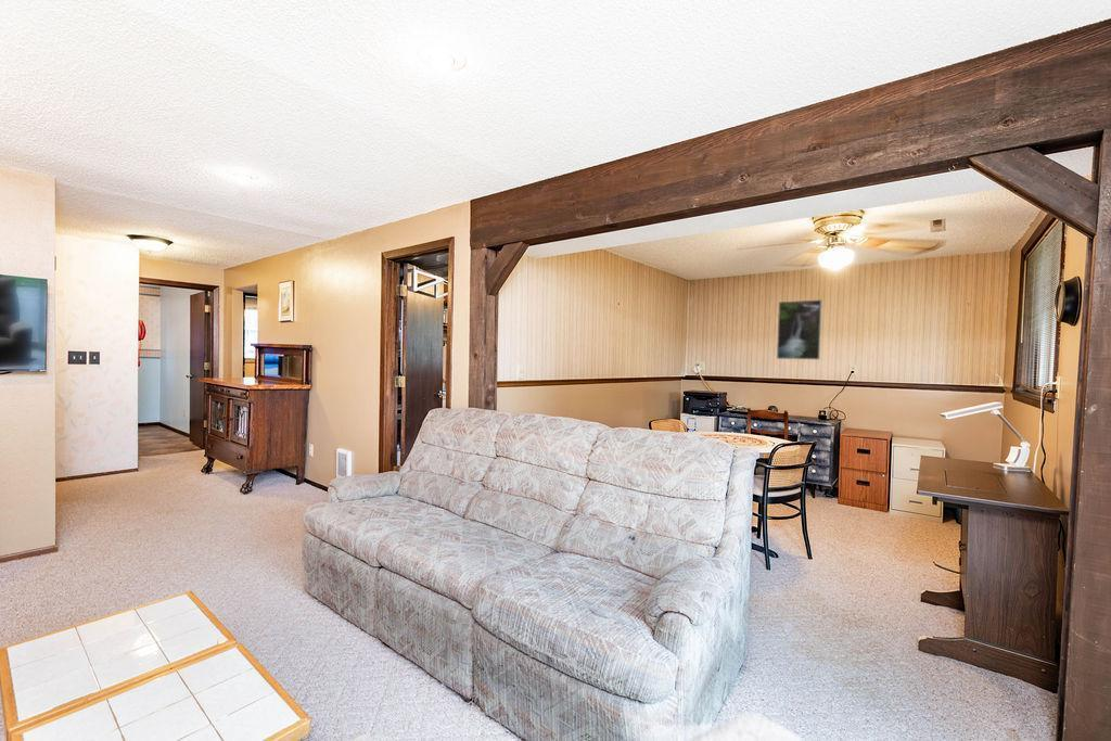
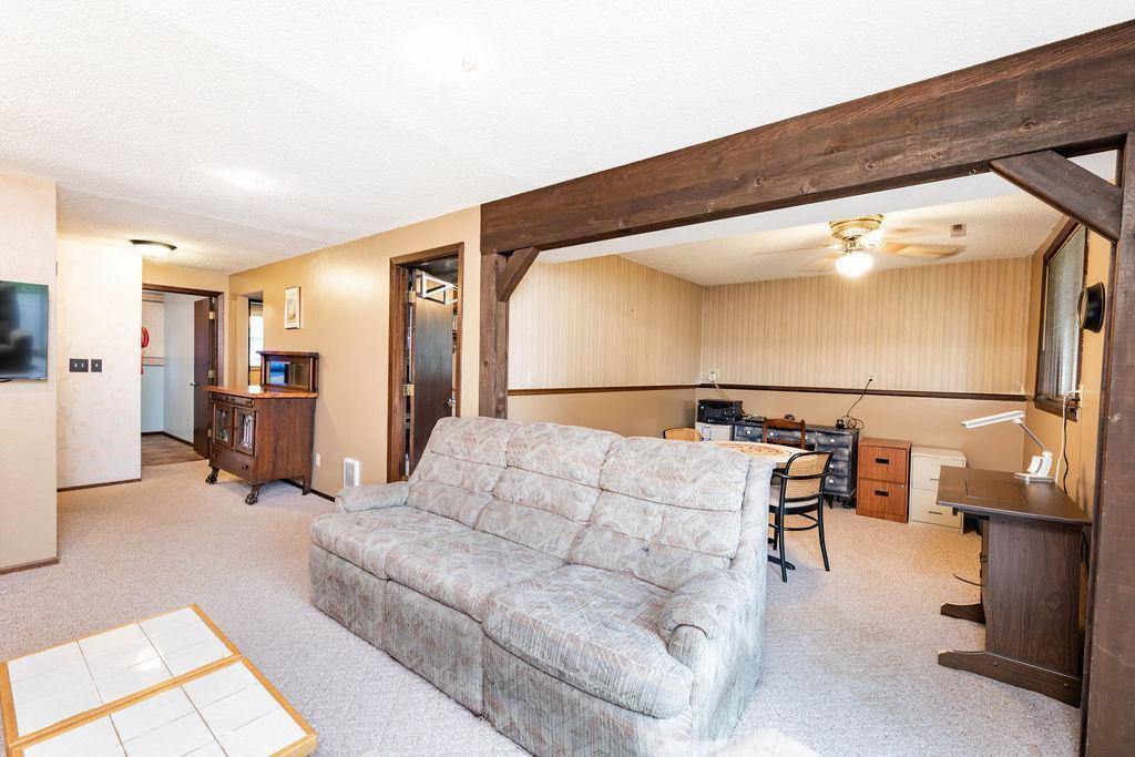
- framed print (799, 330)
